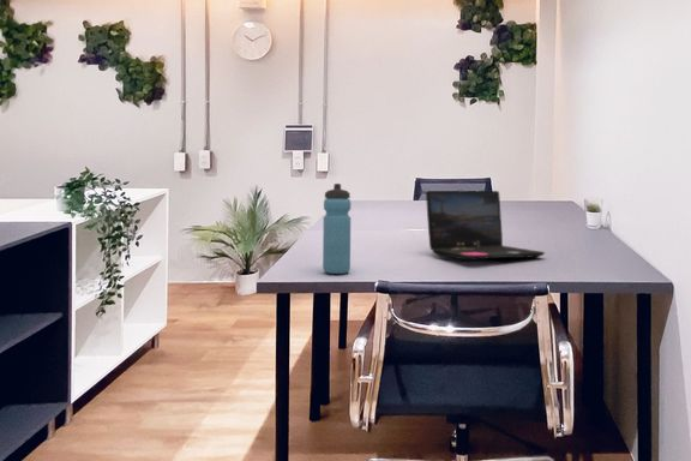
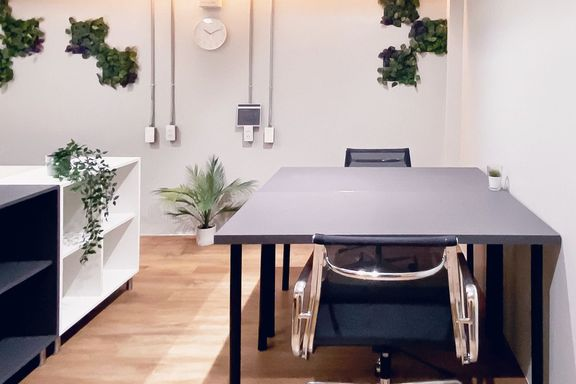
- water bottle (336, 228)
- laptop (485, 223)
